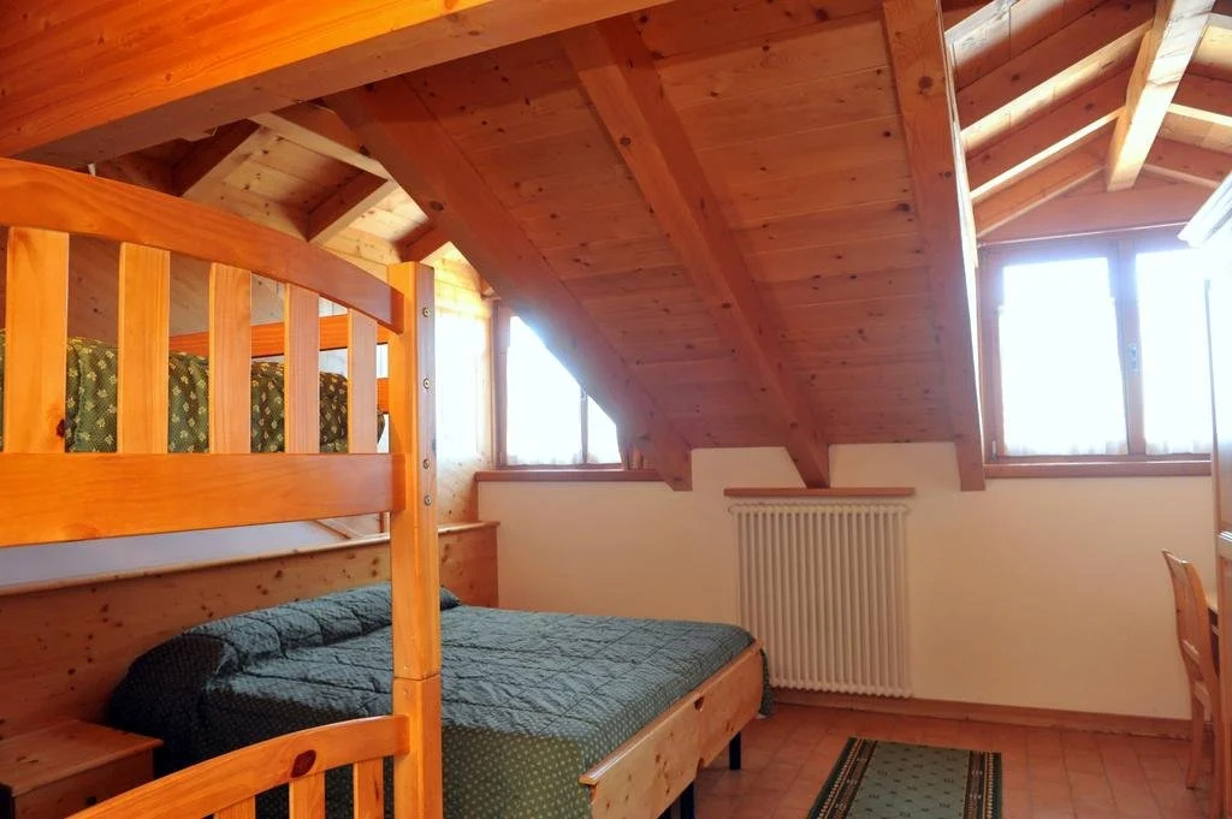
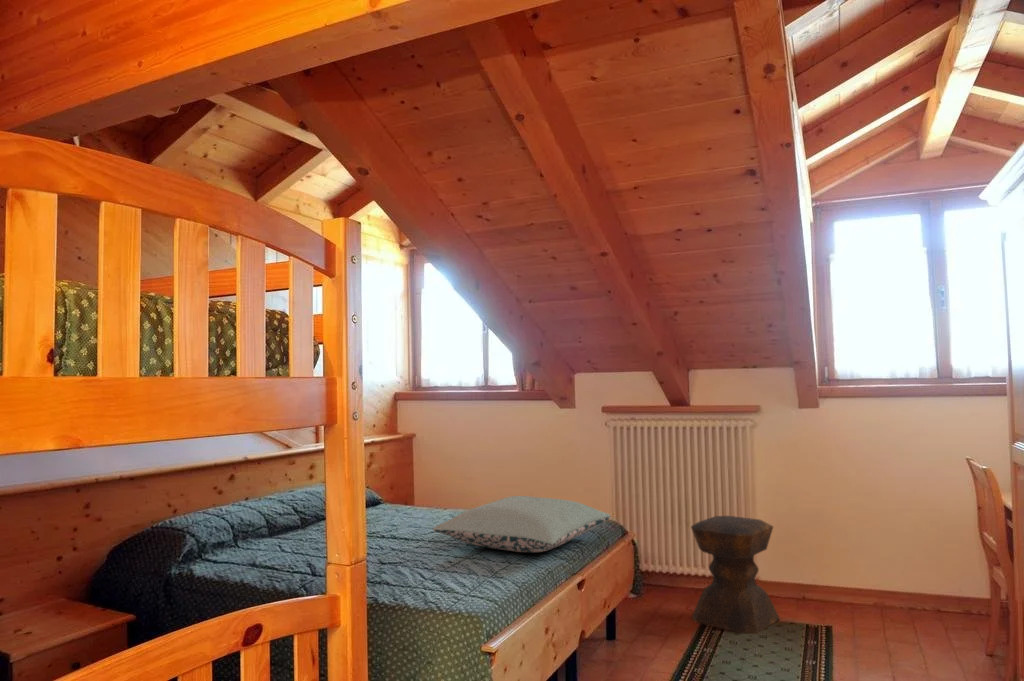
+ pillow (524, 522)
+ stool (733, 570)
